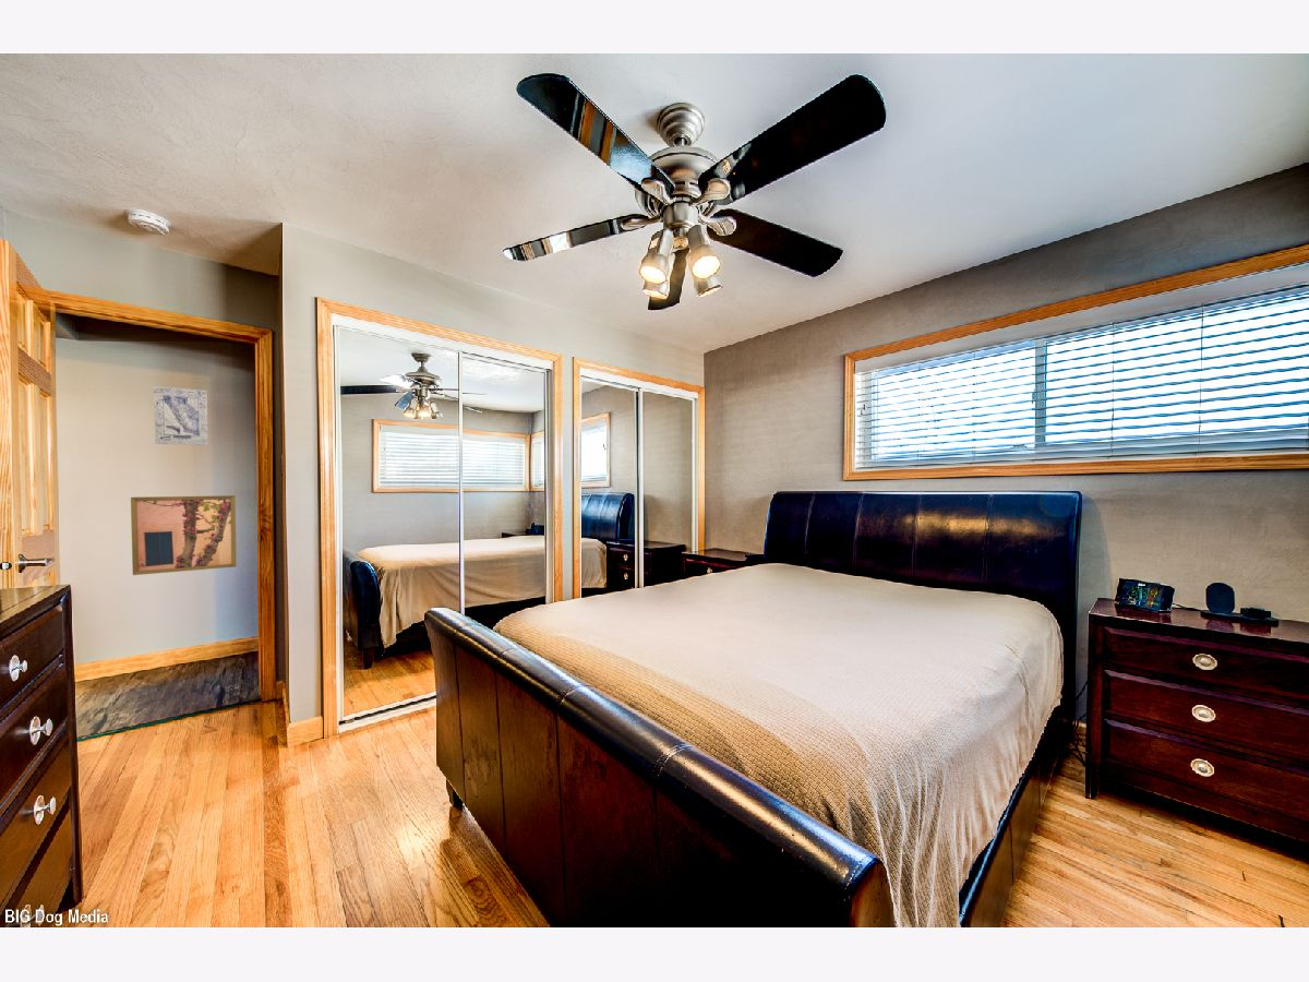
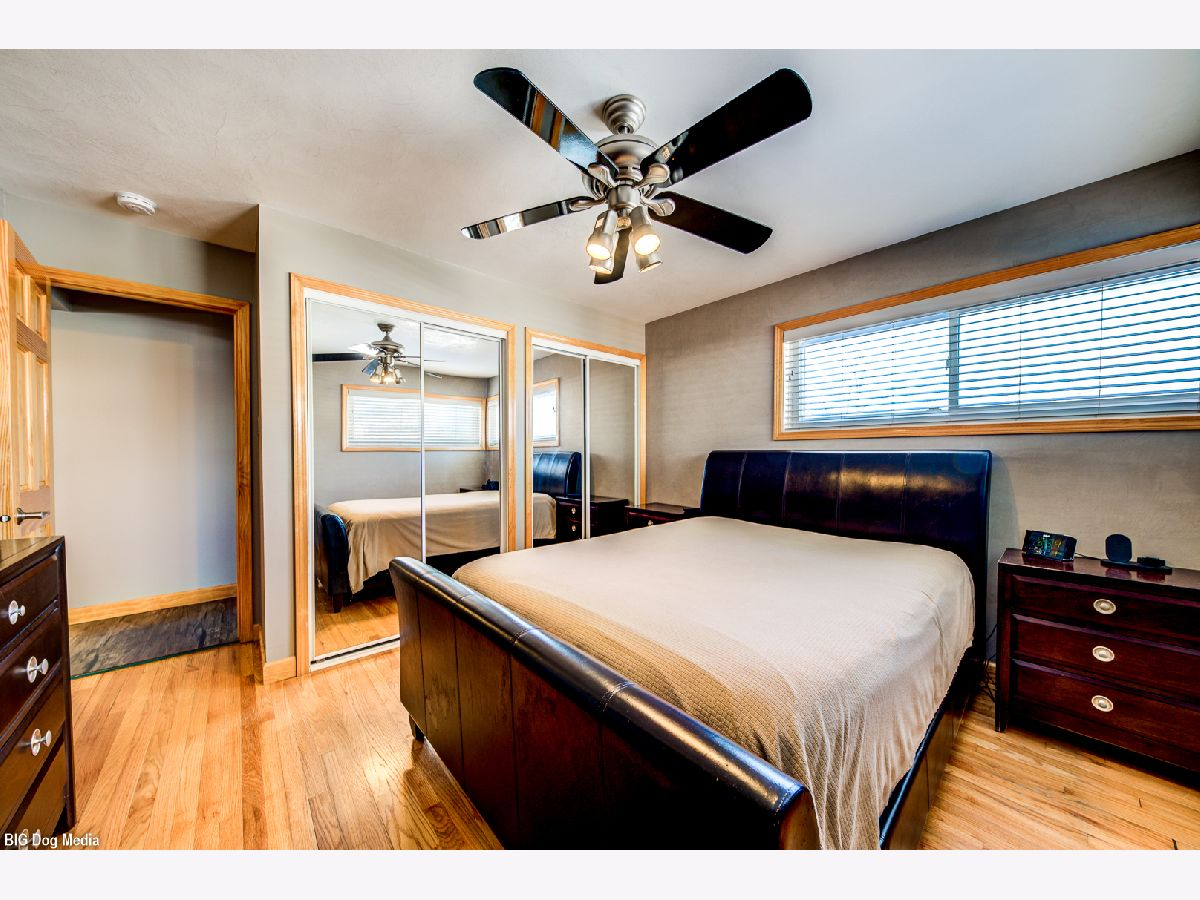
- wall art (181, 416)
- wall art (185, 532)
